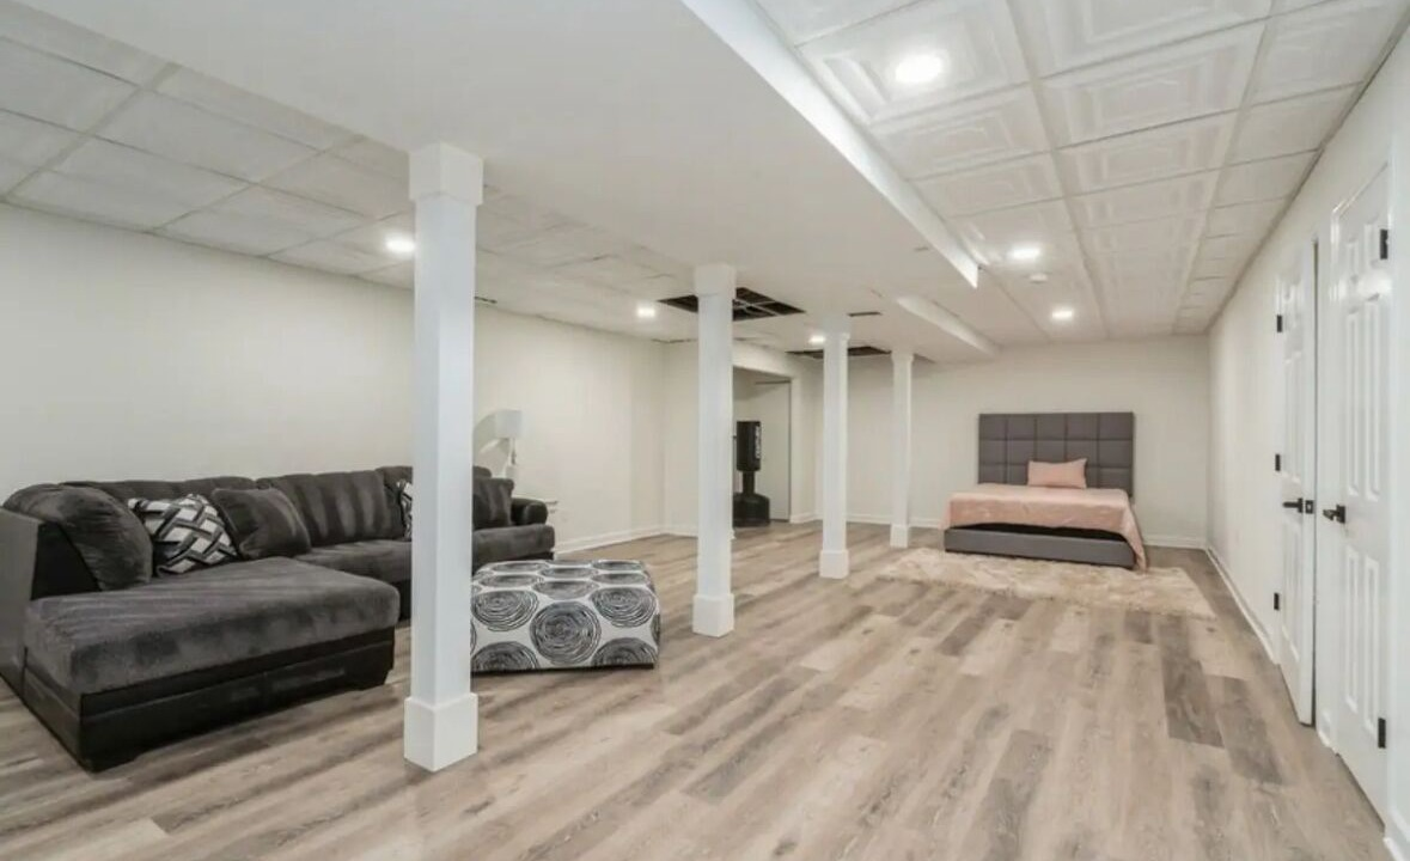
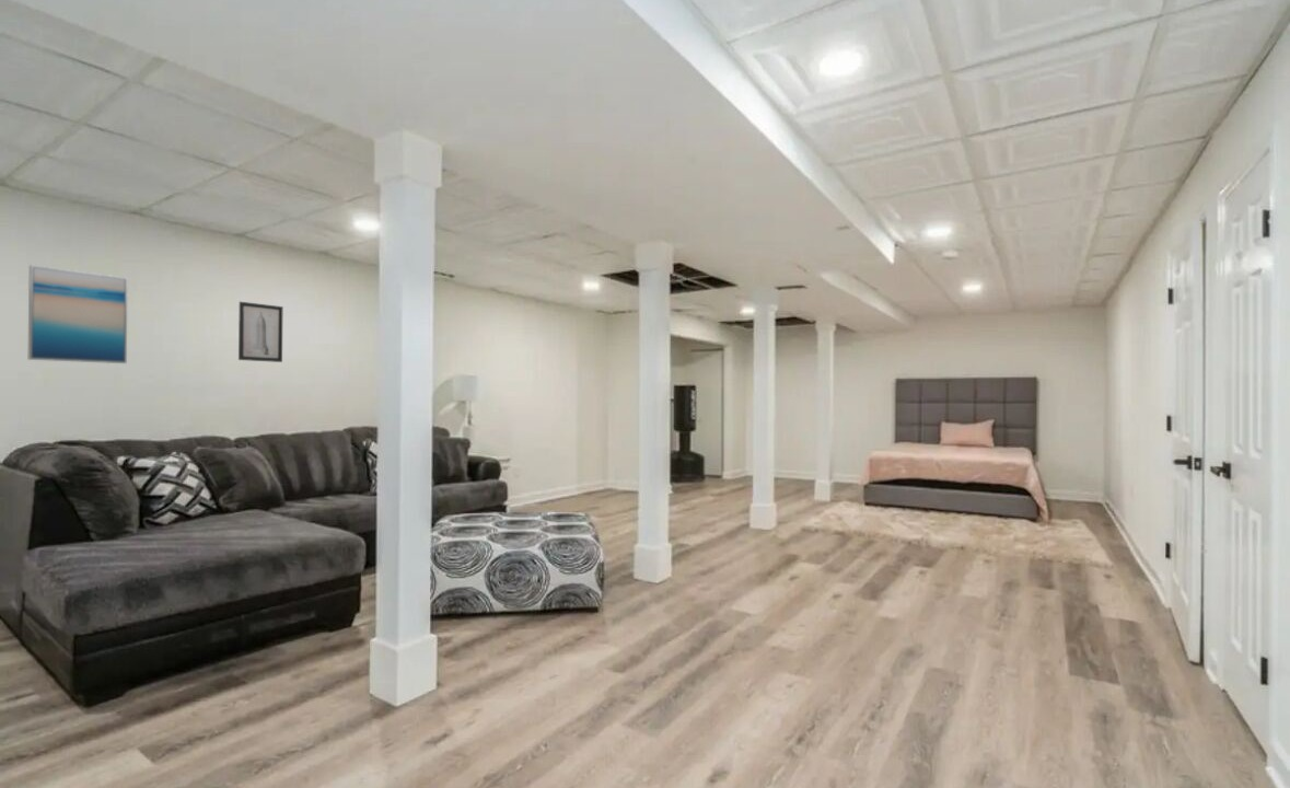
+ wall art (80, 316)
+ wall art (260, 332)
